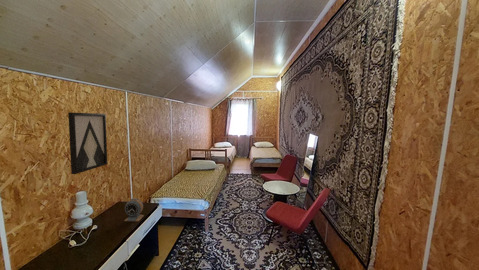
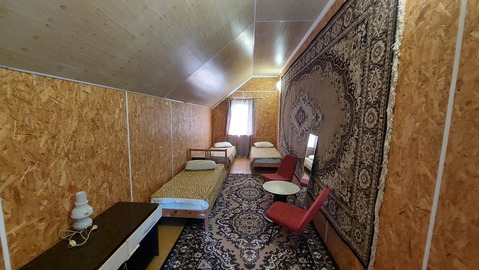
- wall art (90, 141)
- alarm clock (134, 208)
